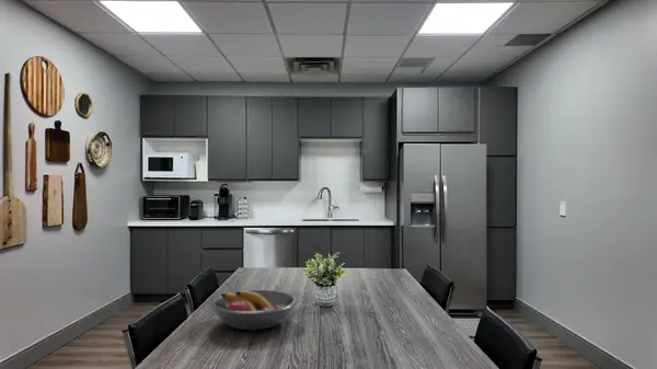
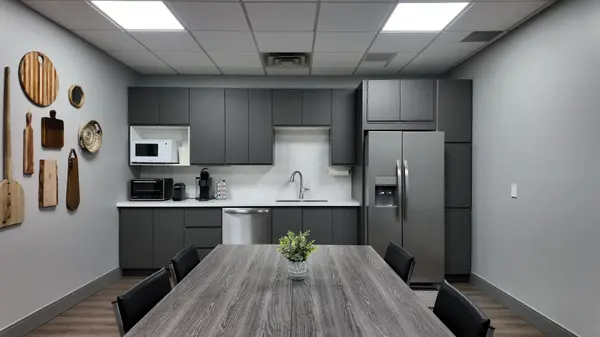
- fruit bowl (254, 309)
